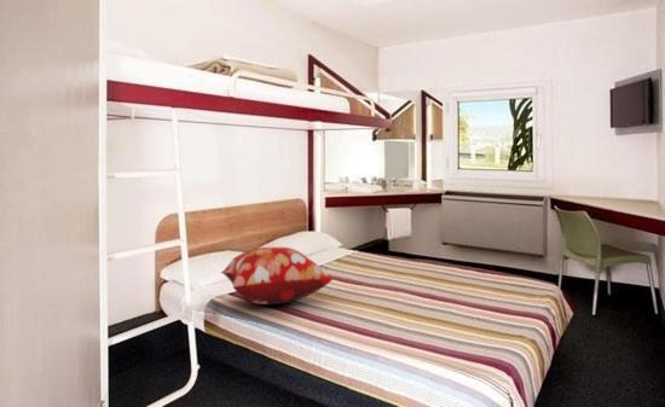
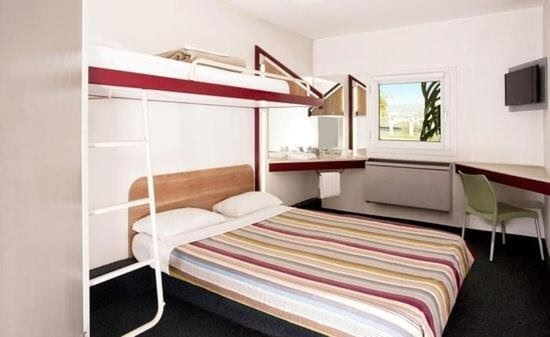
- decorative pillow (273, 275)
